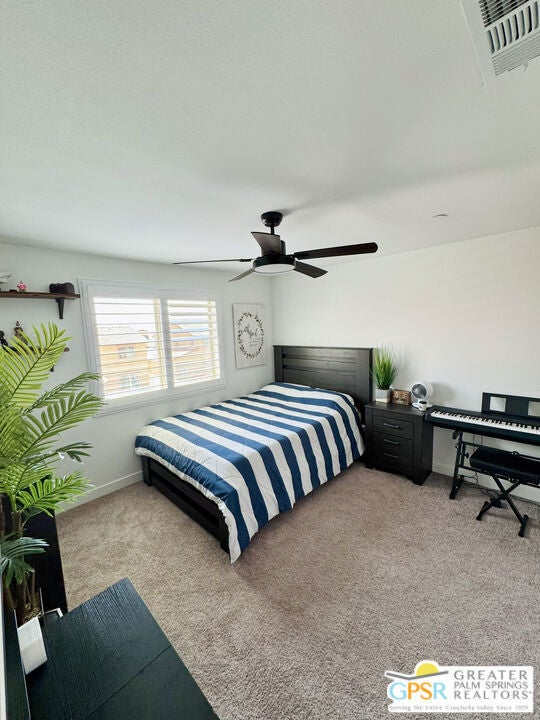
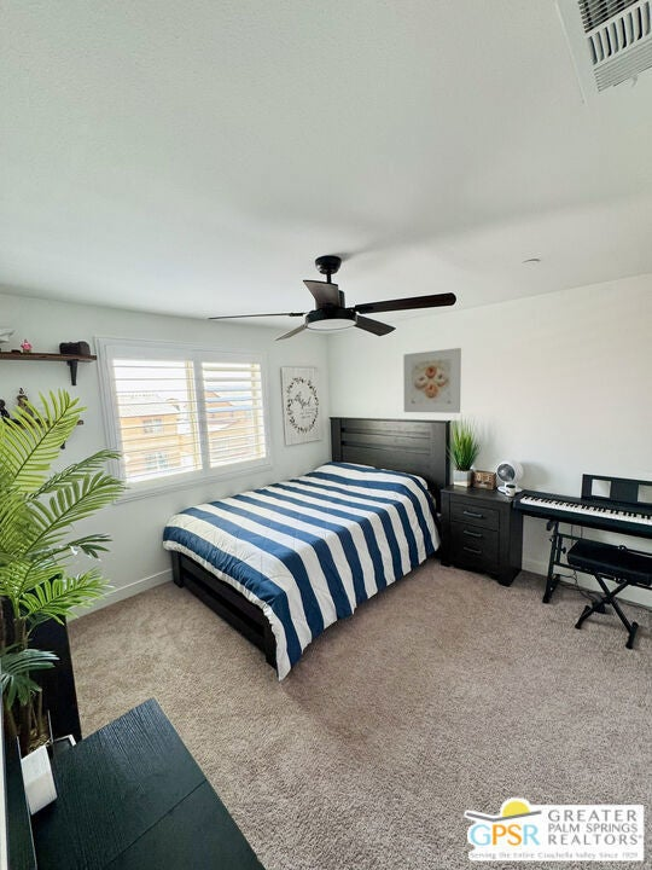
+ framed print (430, 382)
